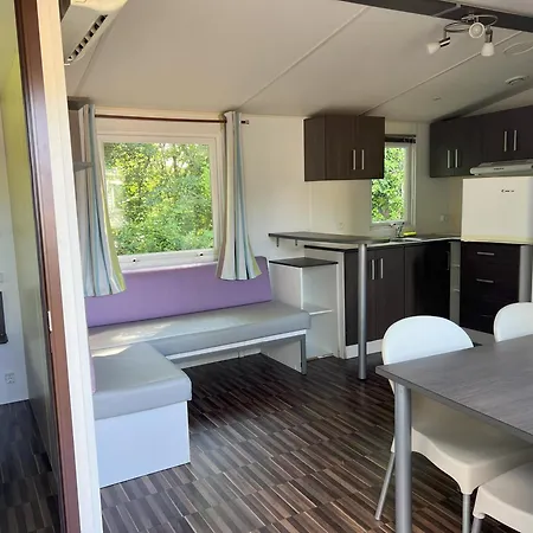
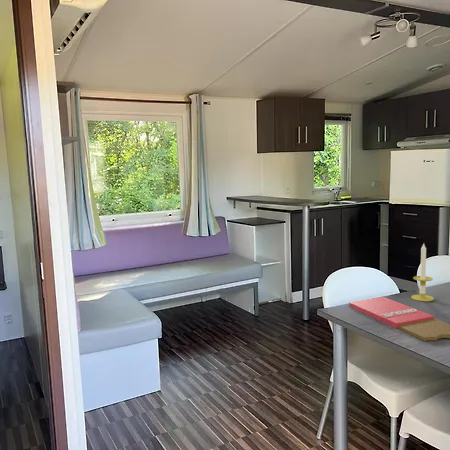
+ candle (423, 270)
+ cutting board (408, 317)
